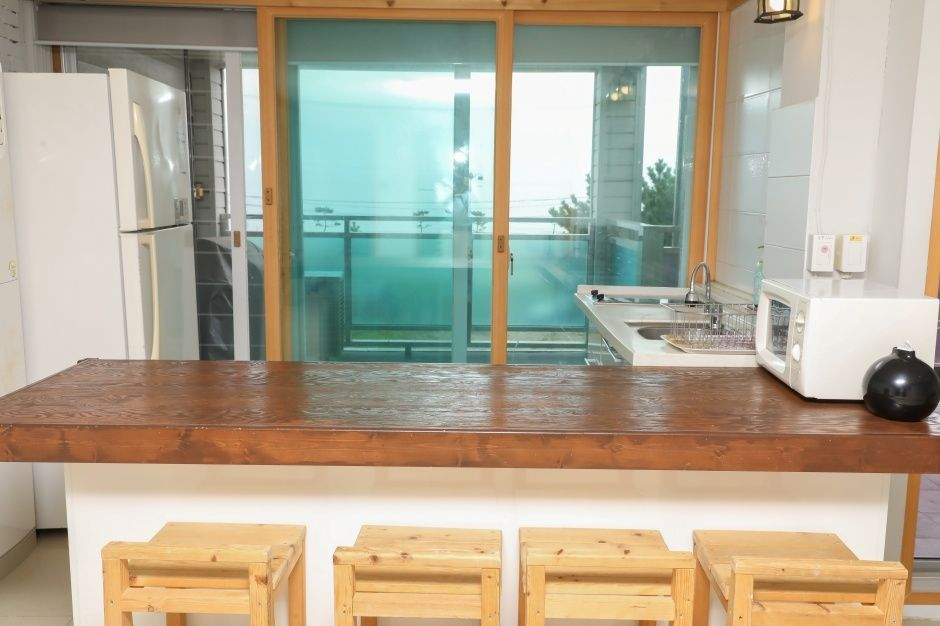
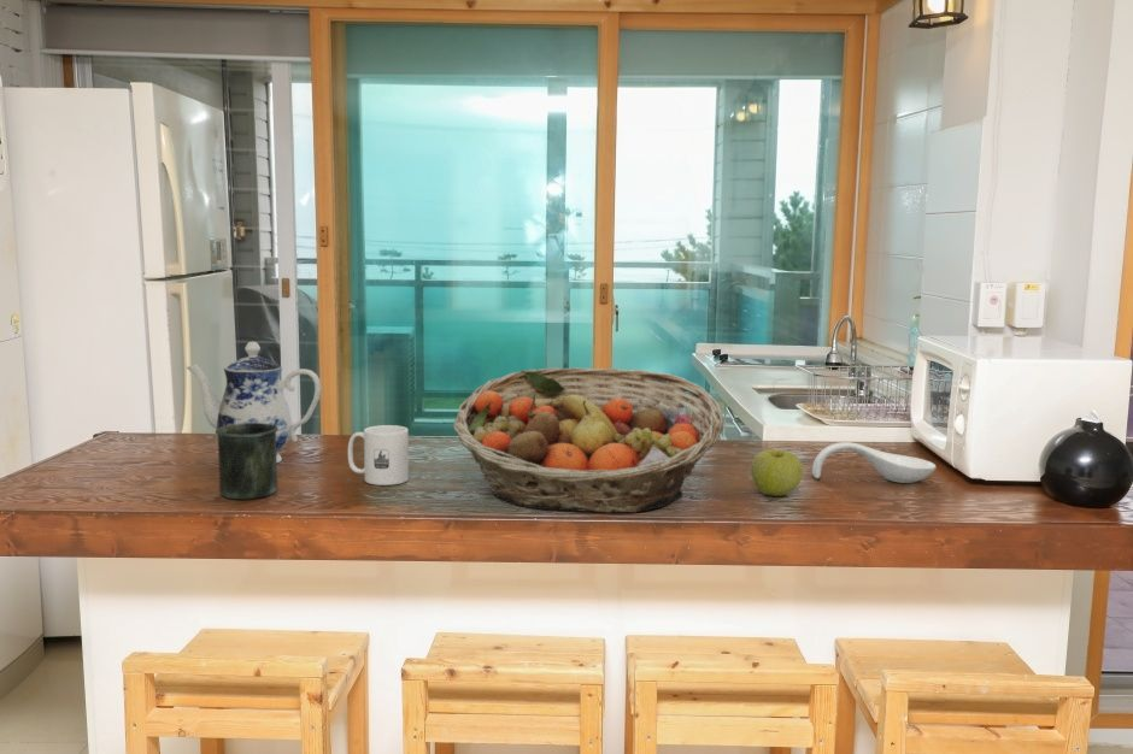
+ teapot (253, 401)
+ apple (776, 472)
+ spoon rest (874, 461)
+ mug (251, 459)
+ fruit basket (587, 436)
+ mug (377, 454)
